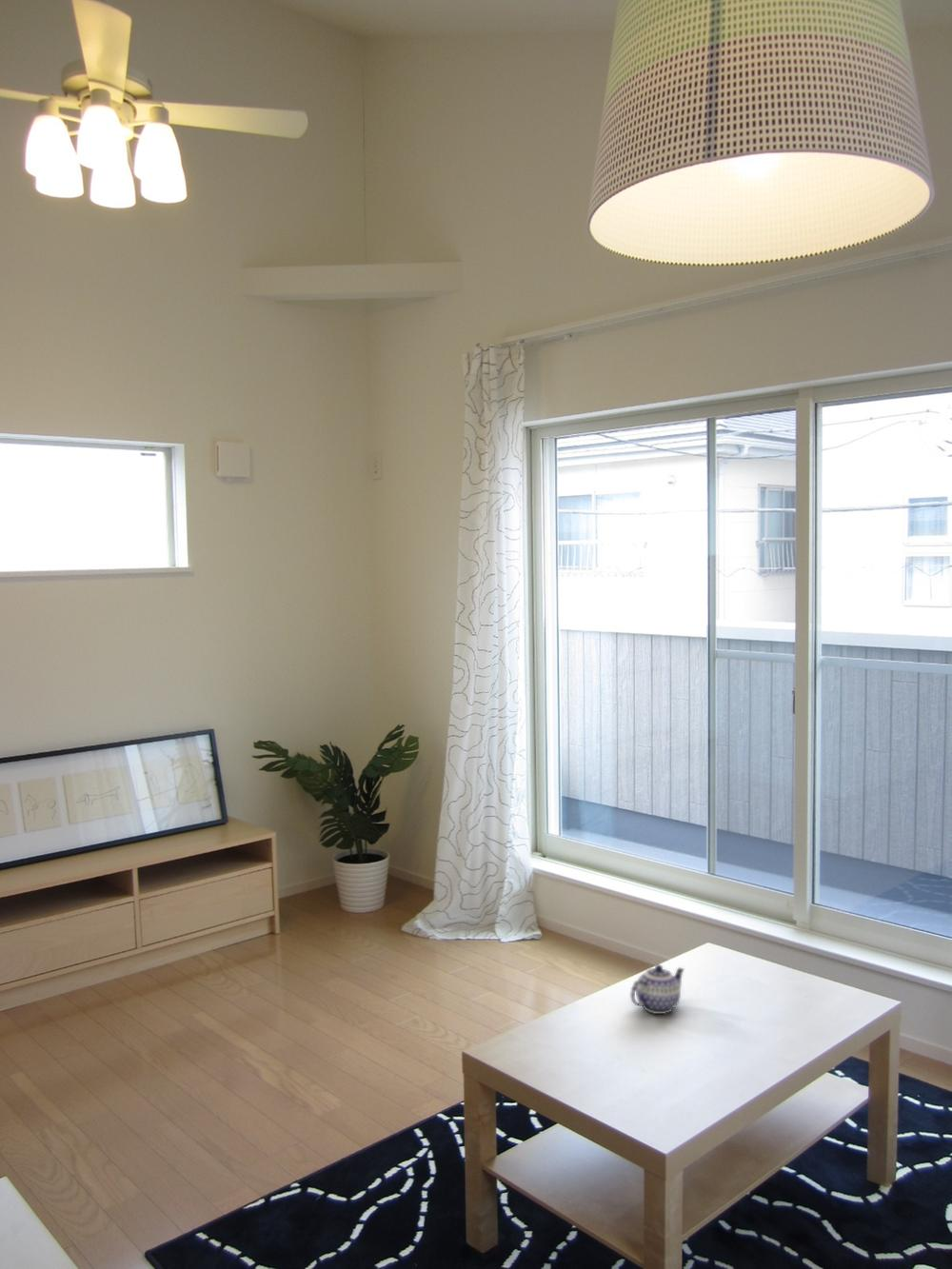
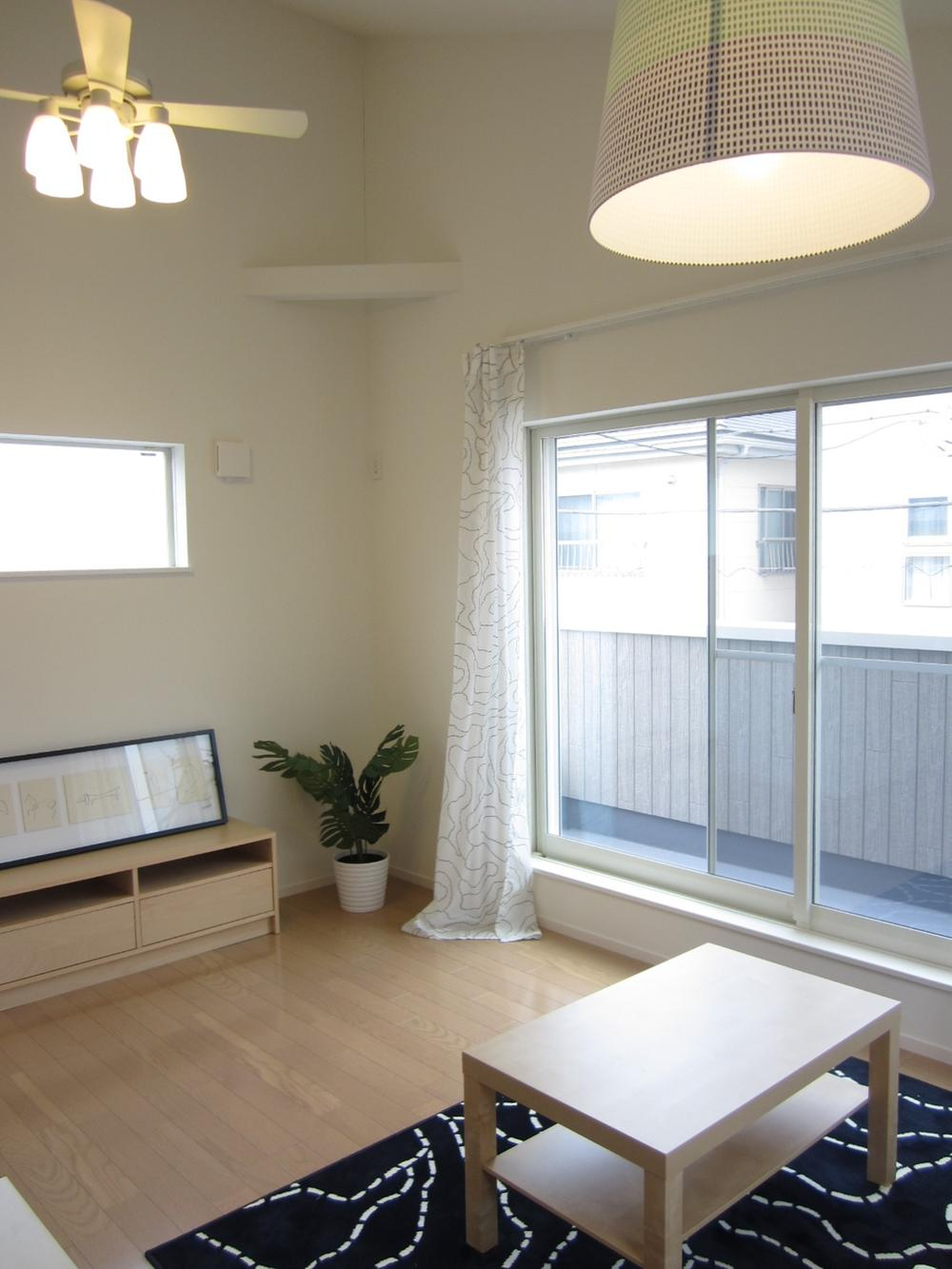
- teapot (658, 986)
